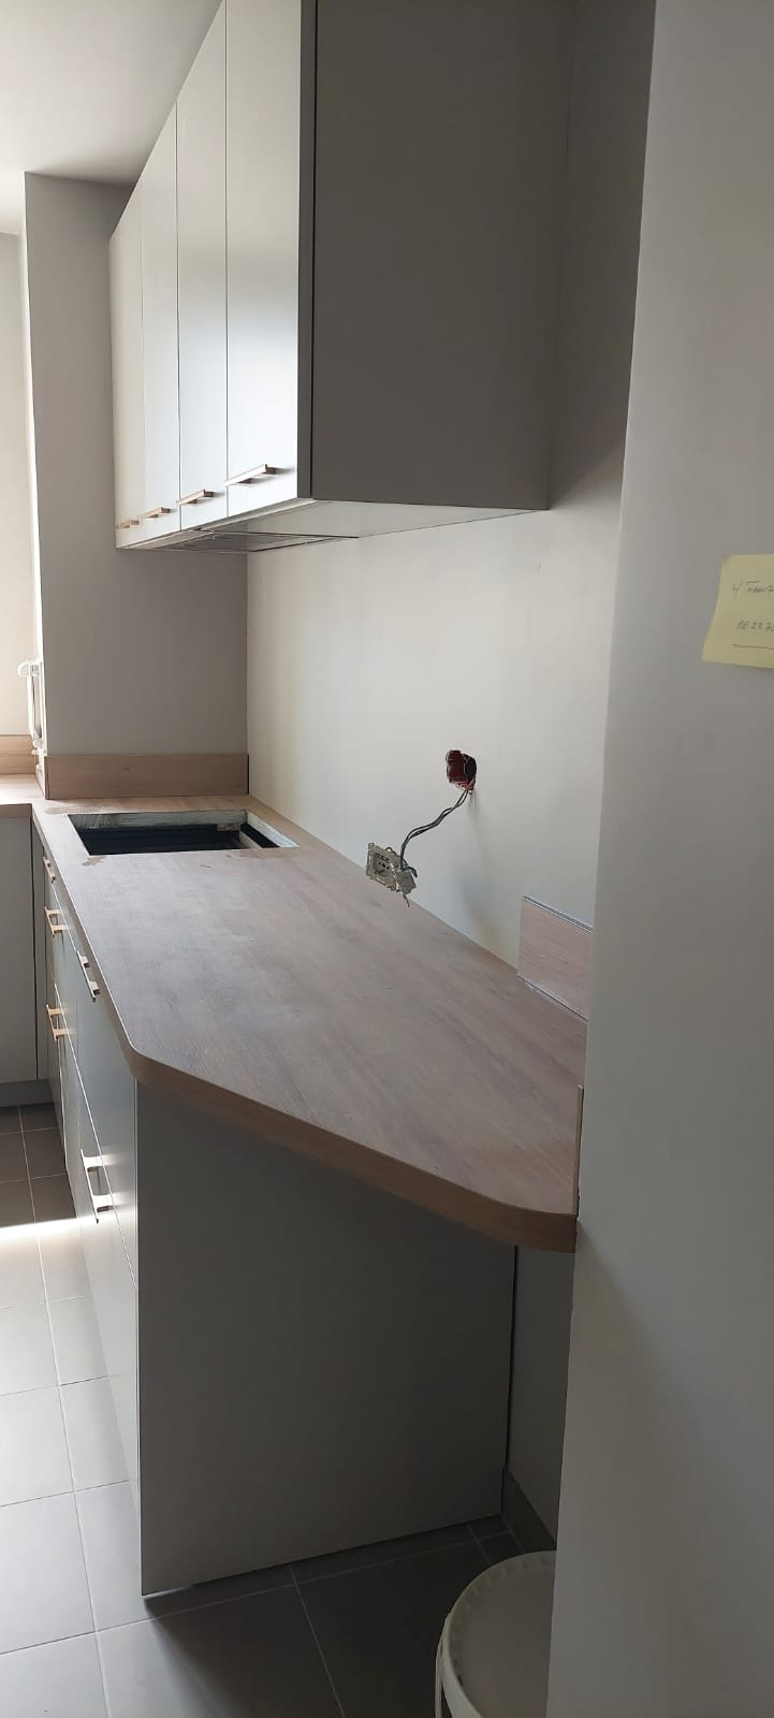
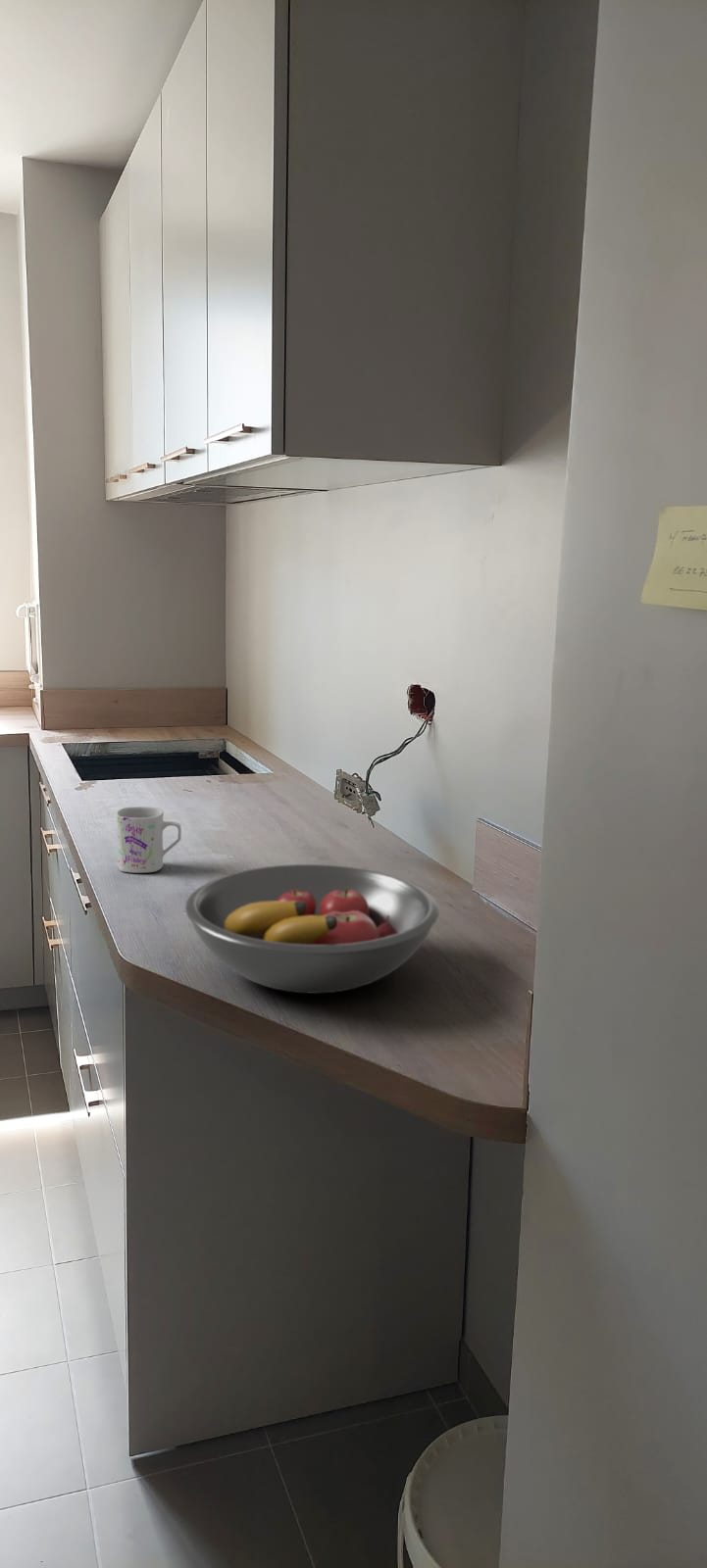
+ mug (149, 840)
+ fruit bowl (312, 927)
